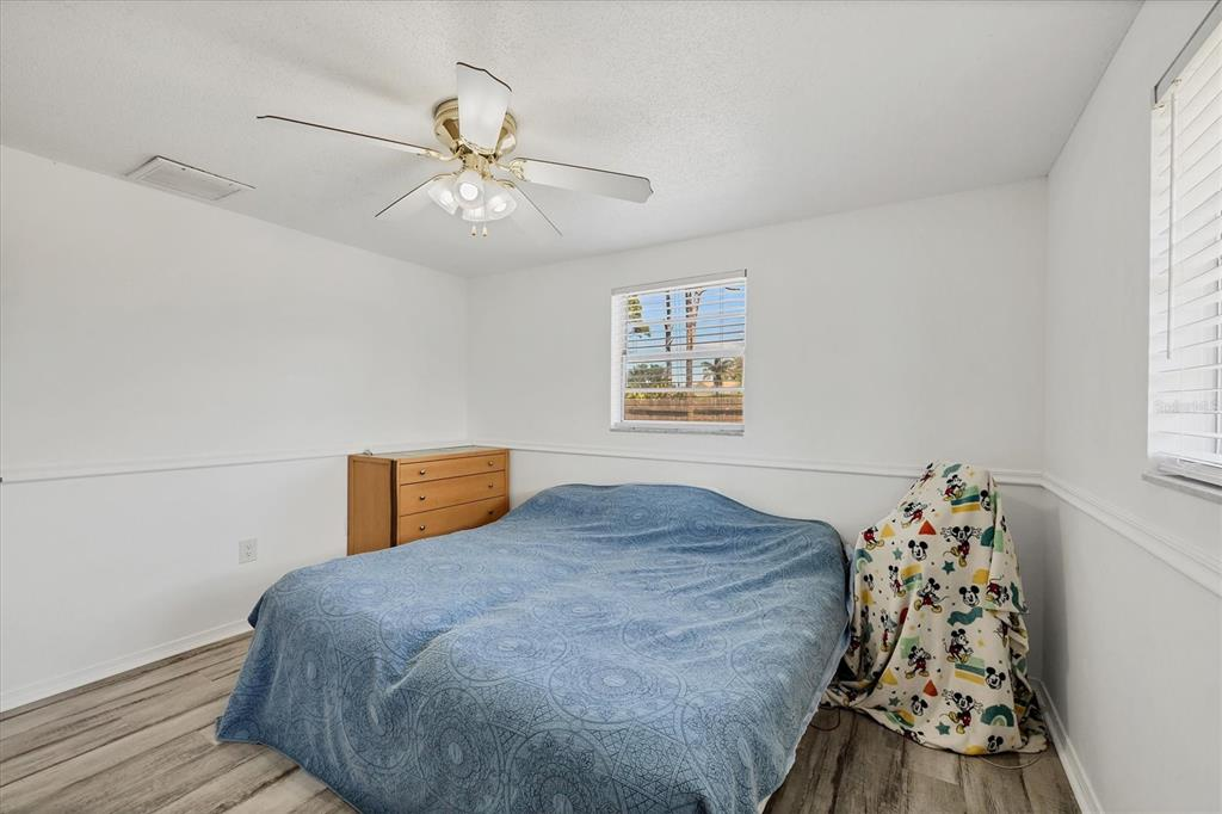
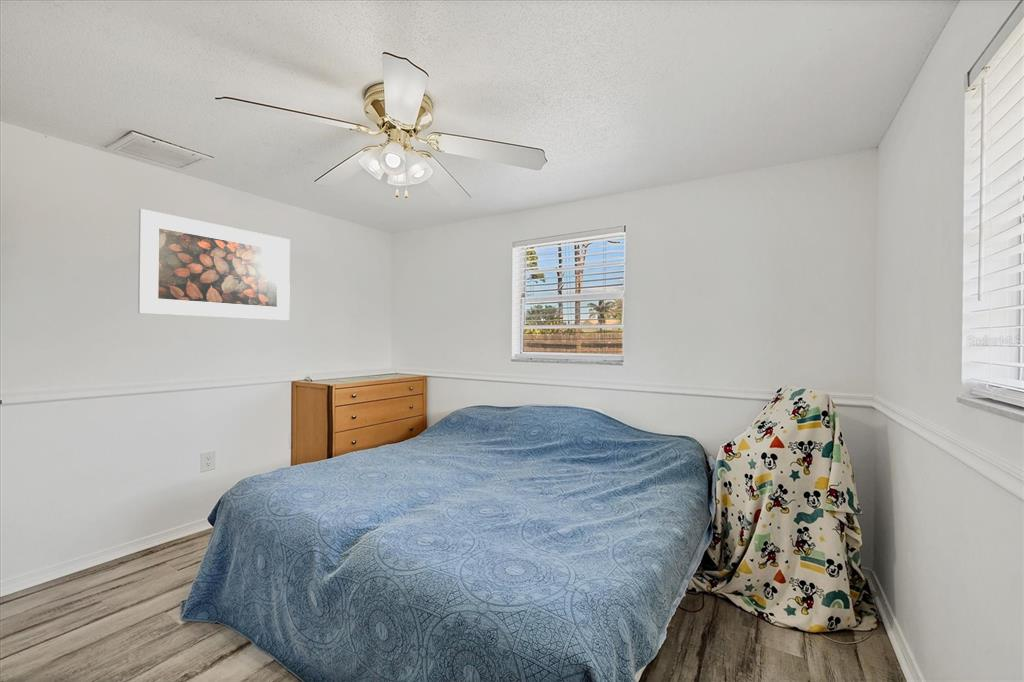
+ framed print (223, 271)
